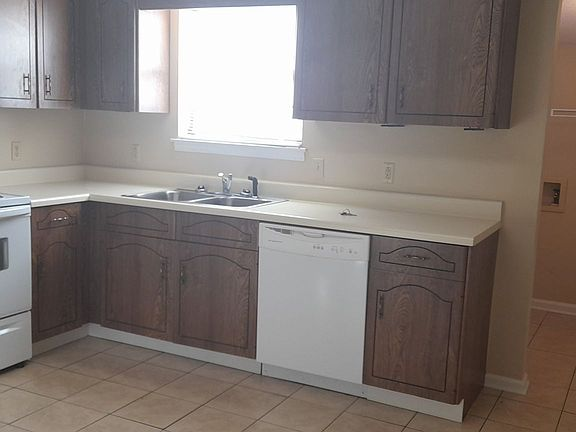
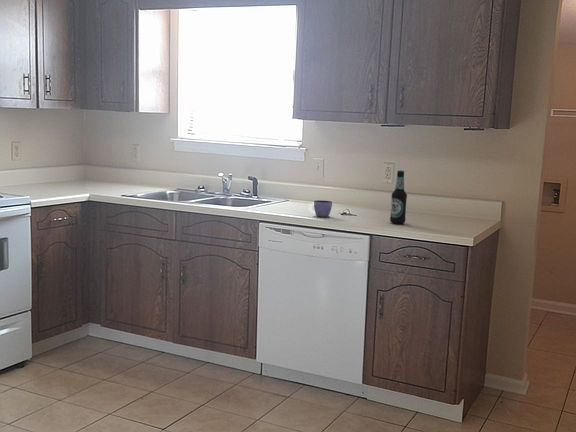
+ bottle (399, 196)
+ cup (319, 208)
